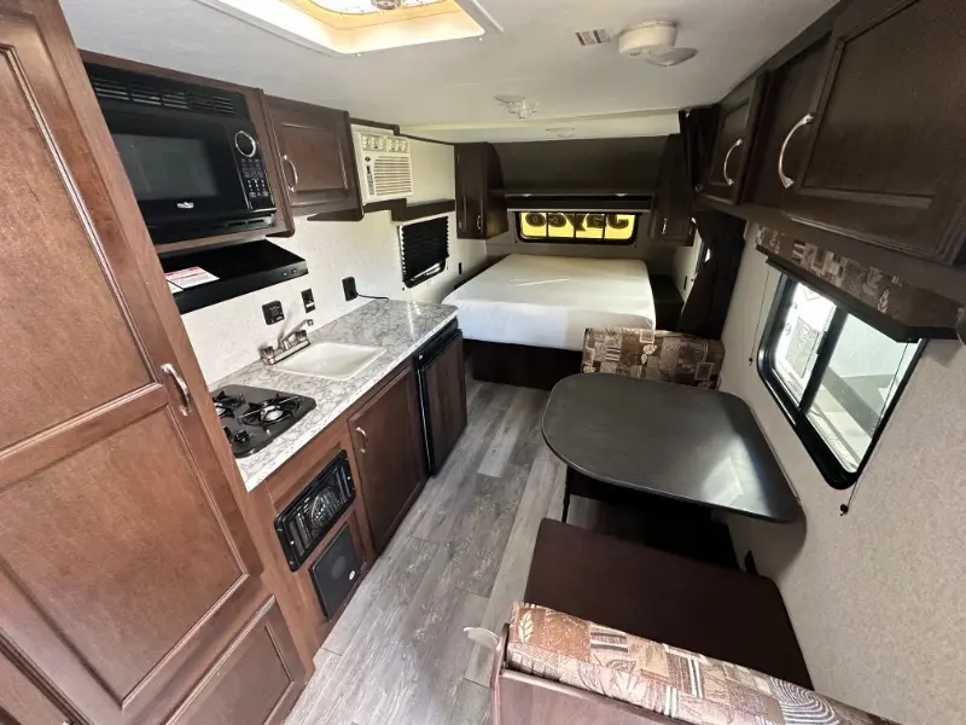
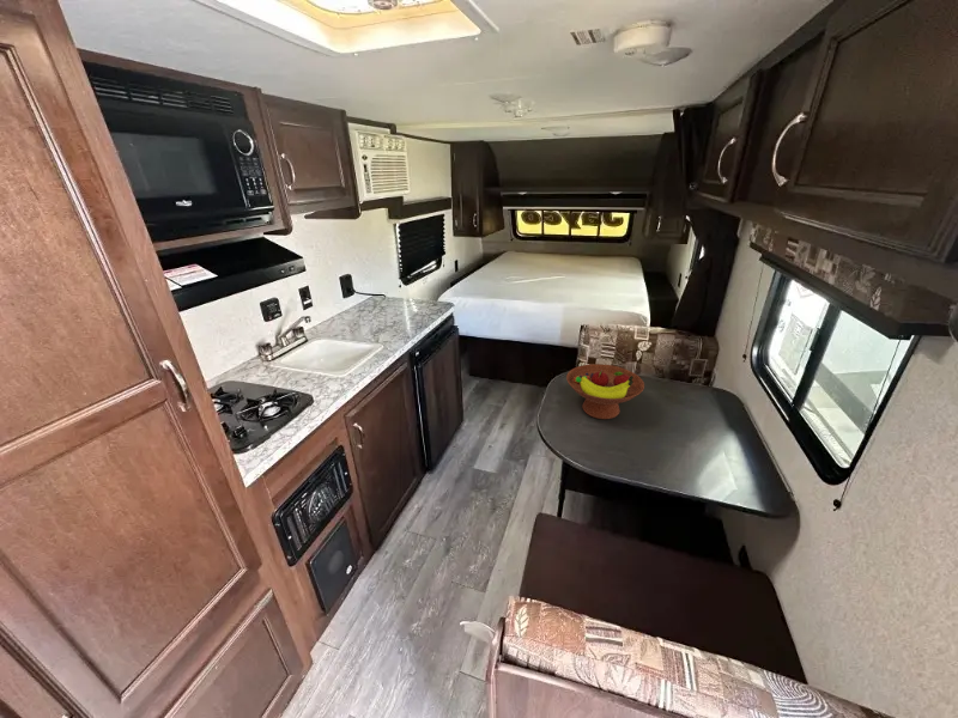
+ fruit bowl (602, 389)
